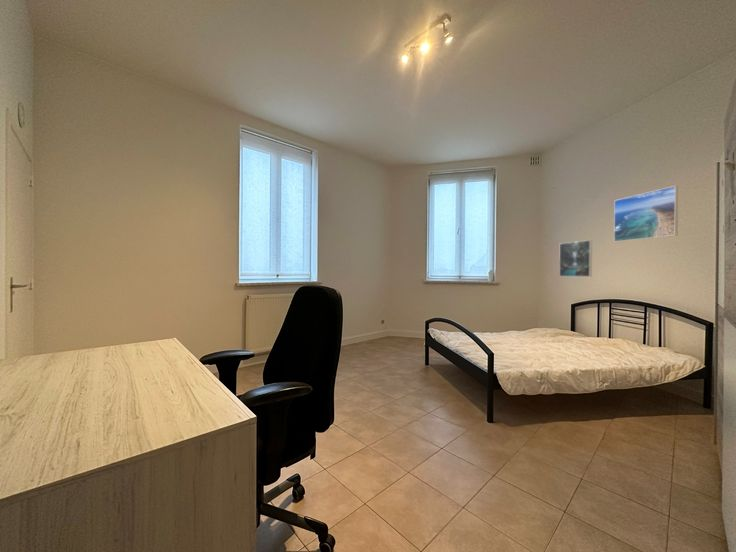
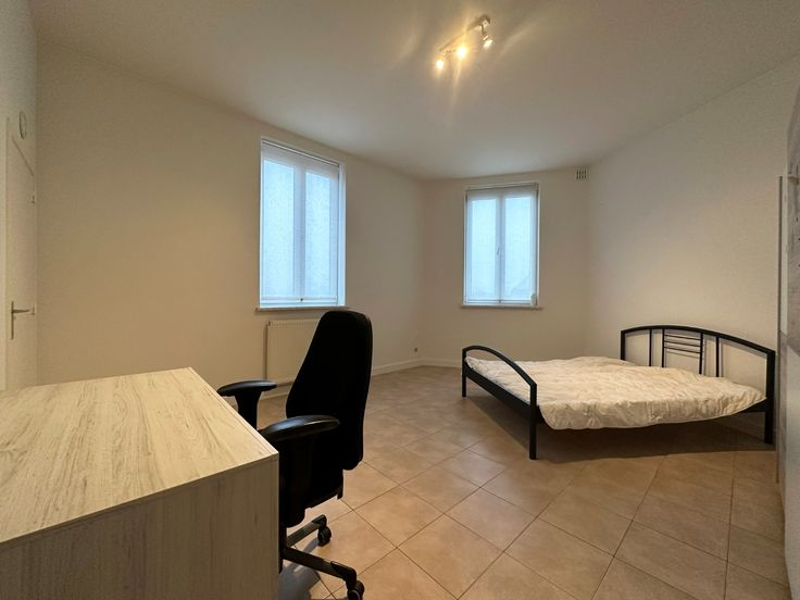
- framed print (574, 259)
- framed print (643, 216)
